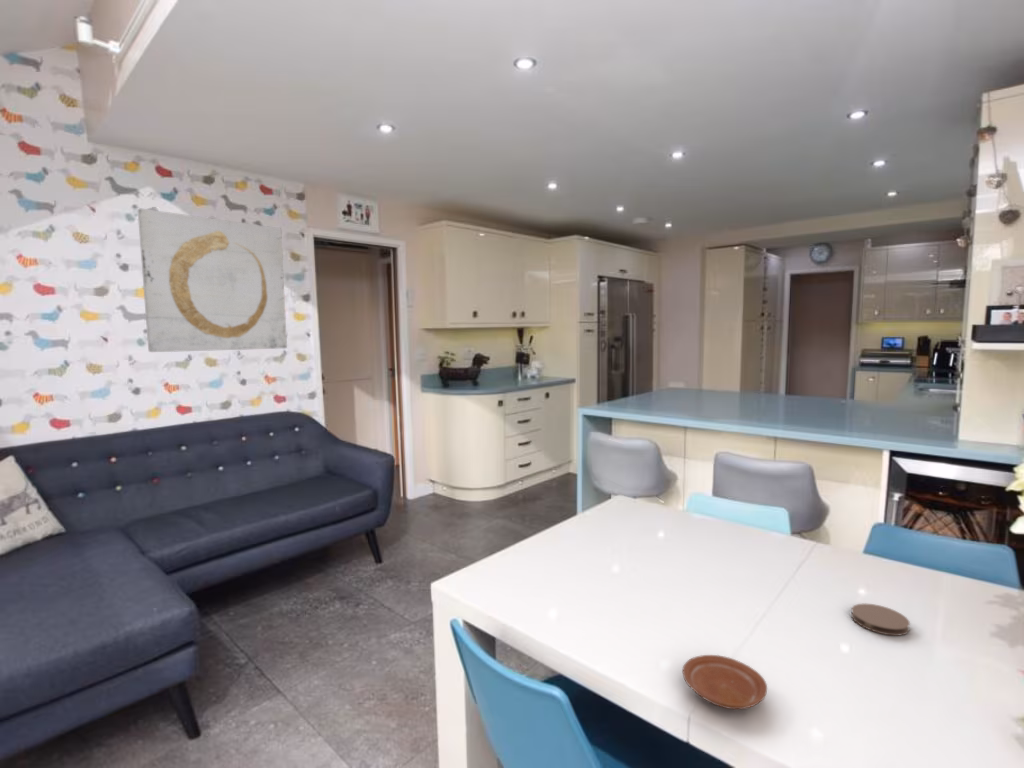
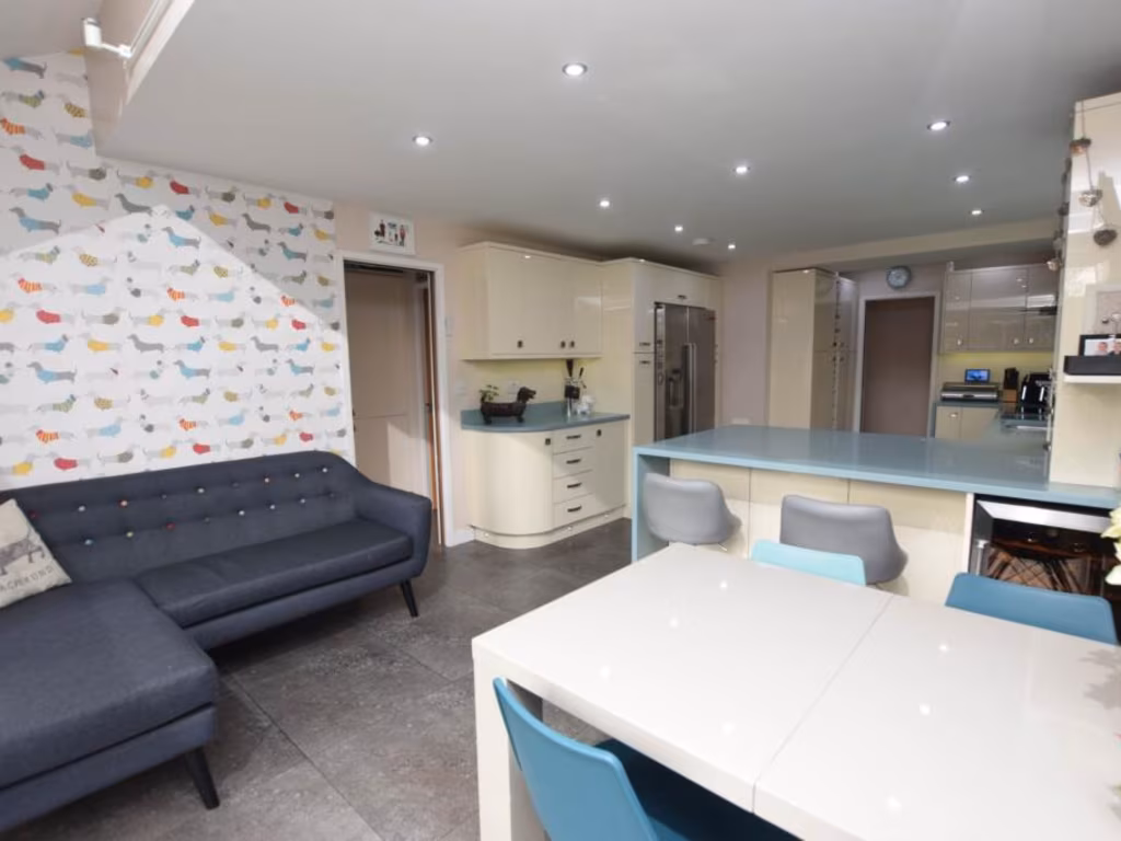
- coaster (879, 618)
- plate (723, 685)
- wall art (219, 285)
